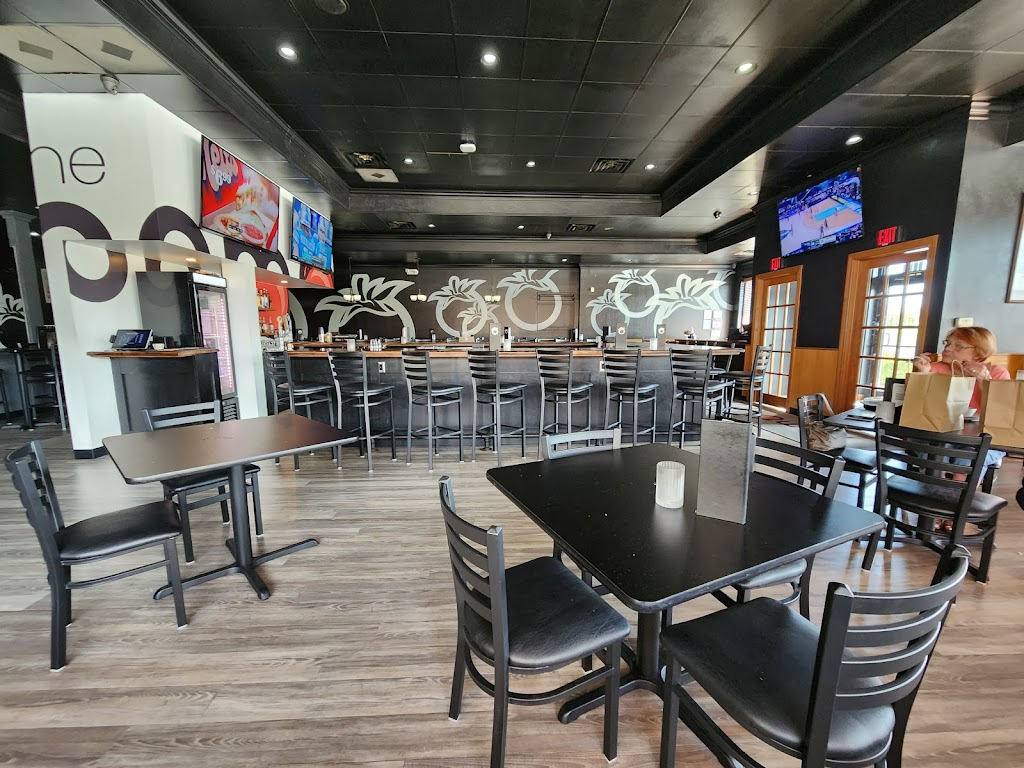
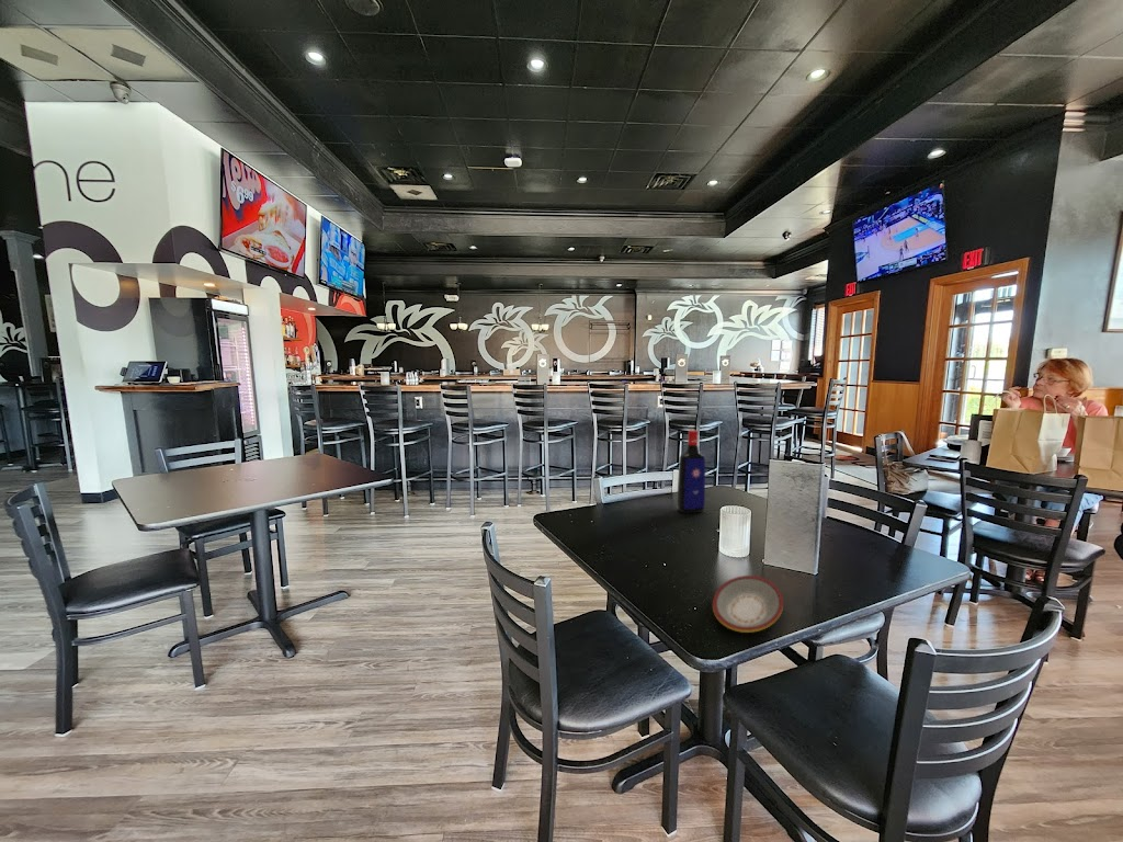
+ liquor bottle (691, 470)
+ plate (747, 604)
